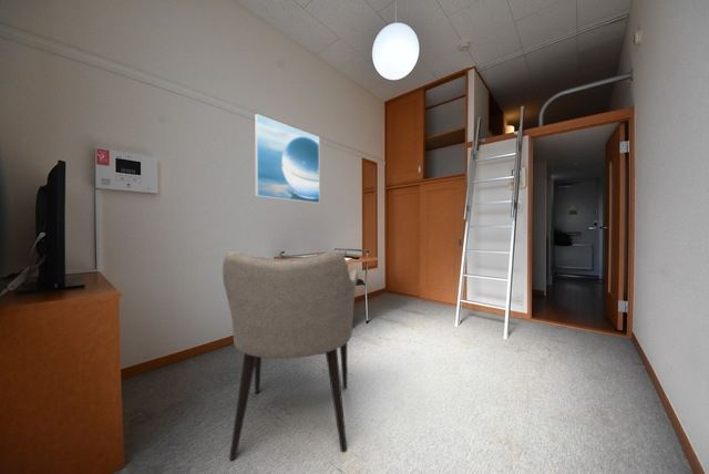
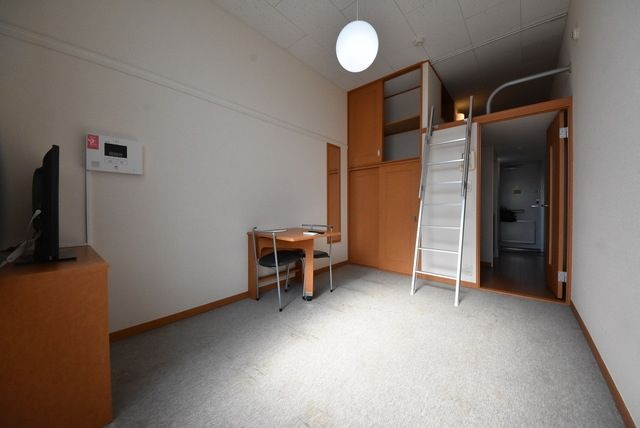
- armchair (295, 336)
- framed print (290, 163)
